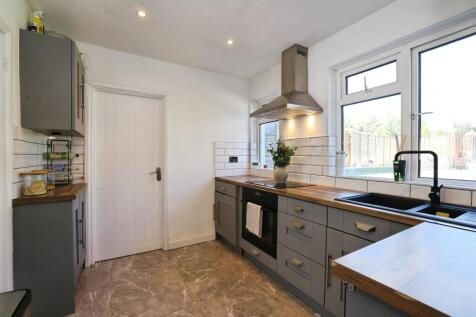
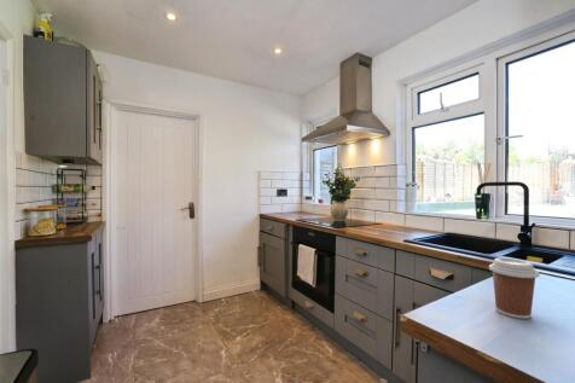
+ coffee cup (512, 286)
